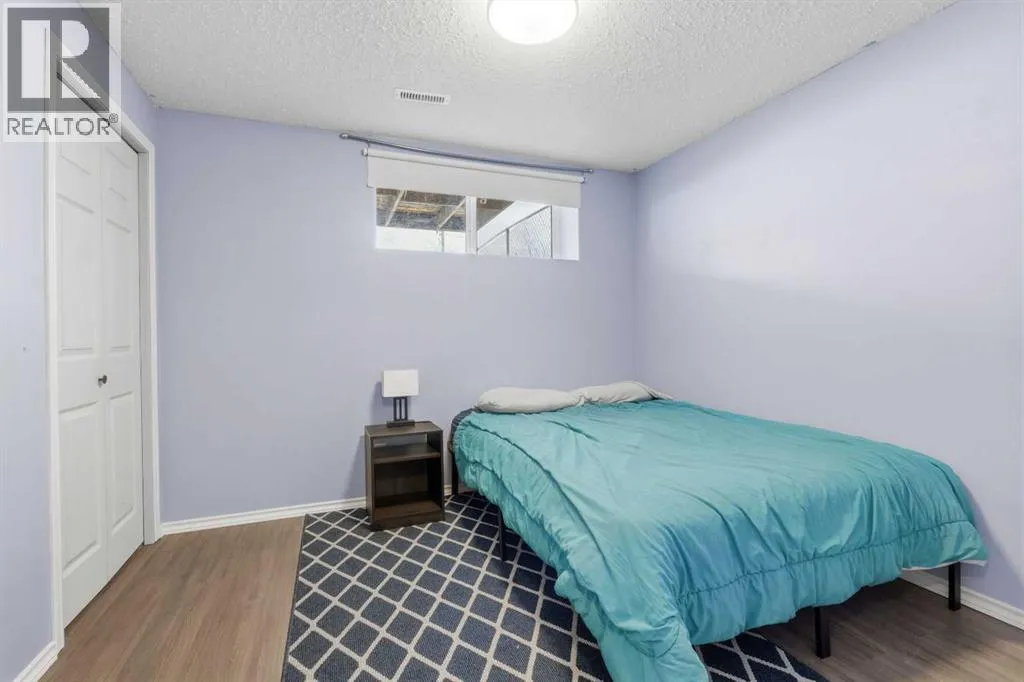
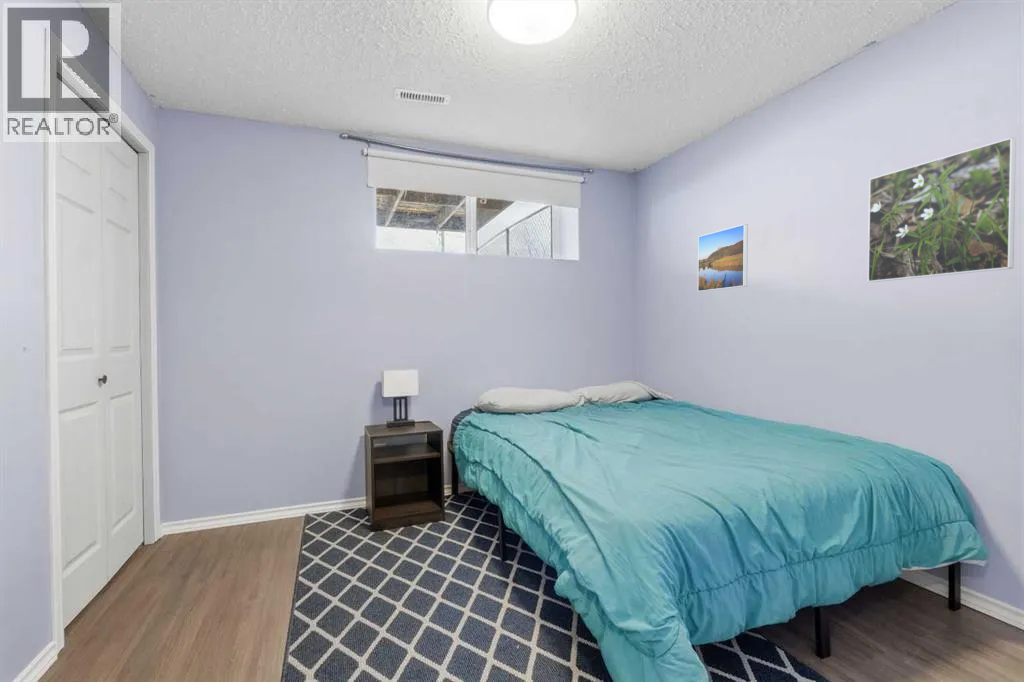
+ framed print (933, 218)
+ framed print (721, 260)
